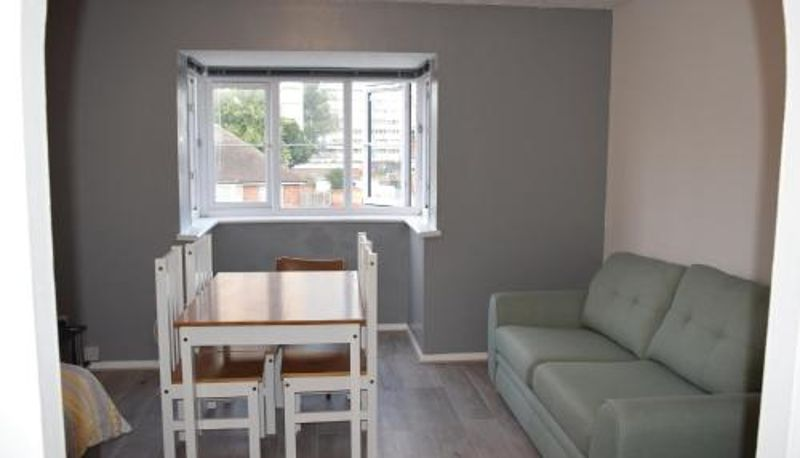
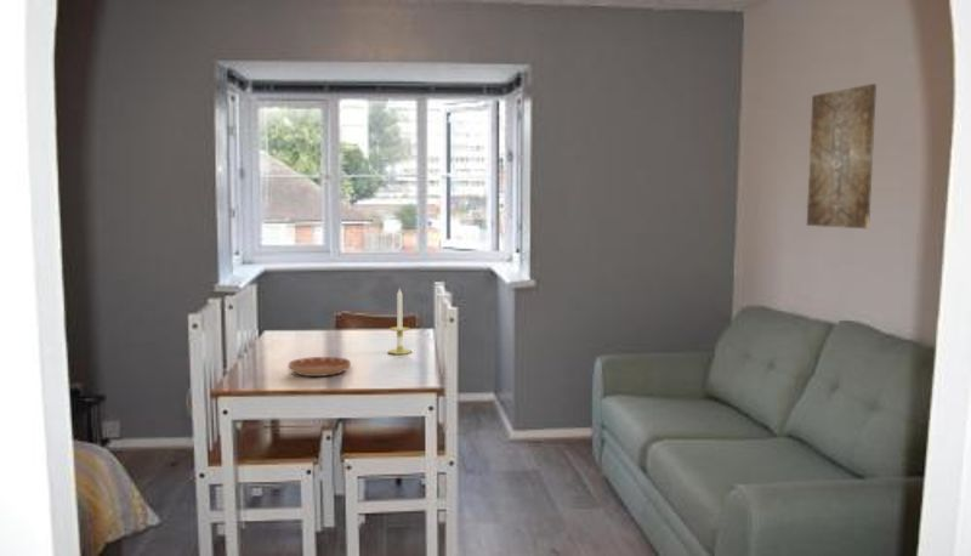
+ saucer (319, 367)
+ wall art (839, 159)
+ candle (399, 319)
